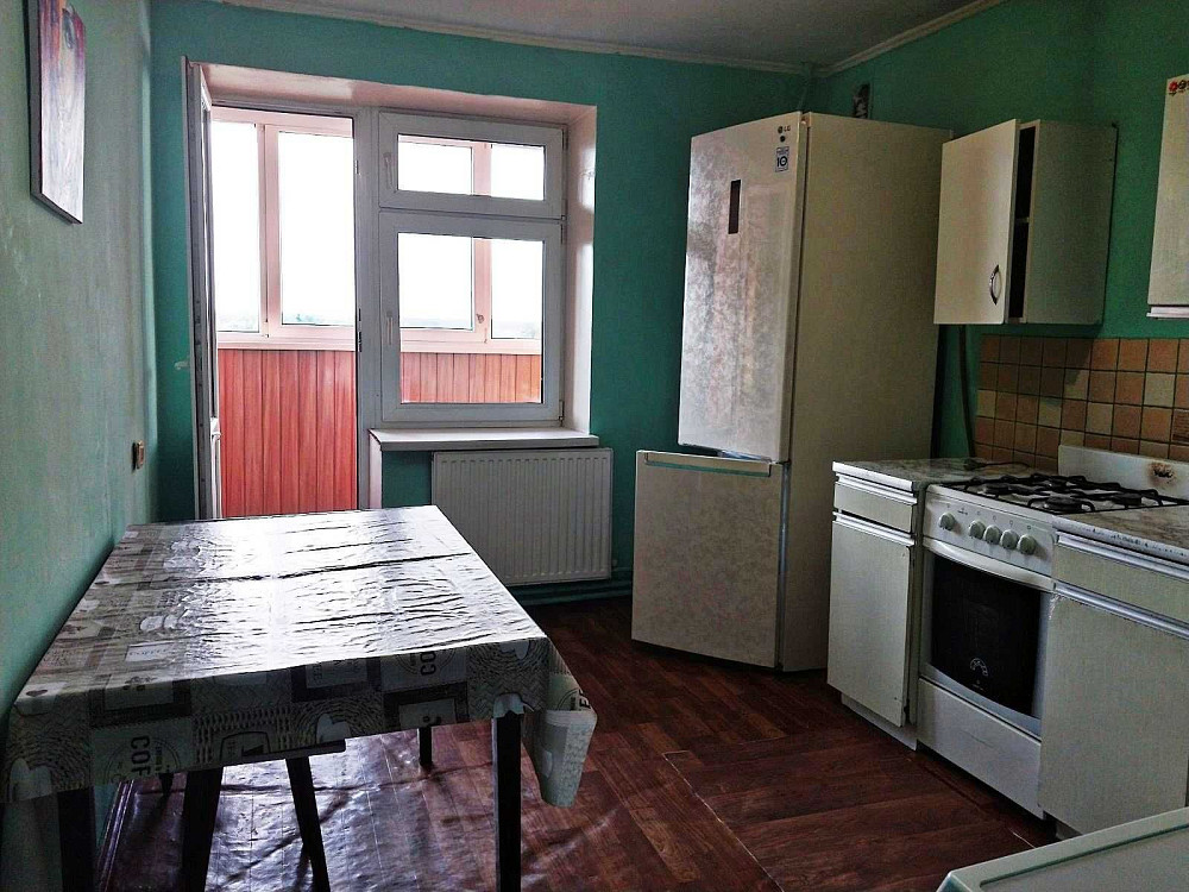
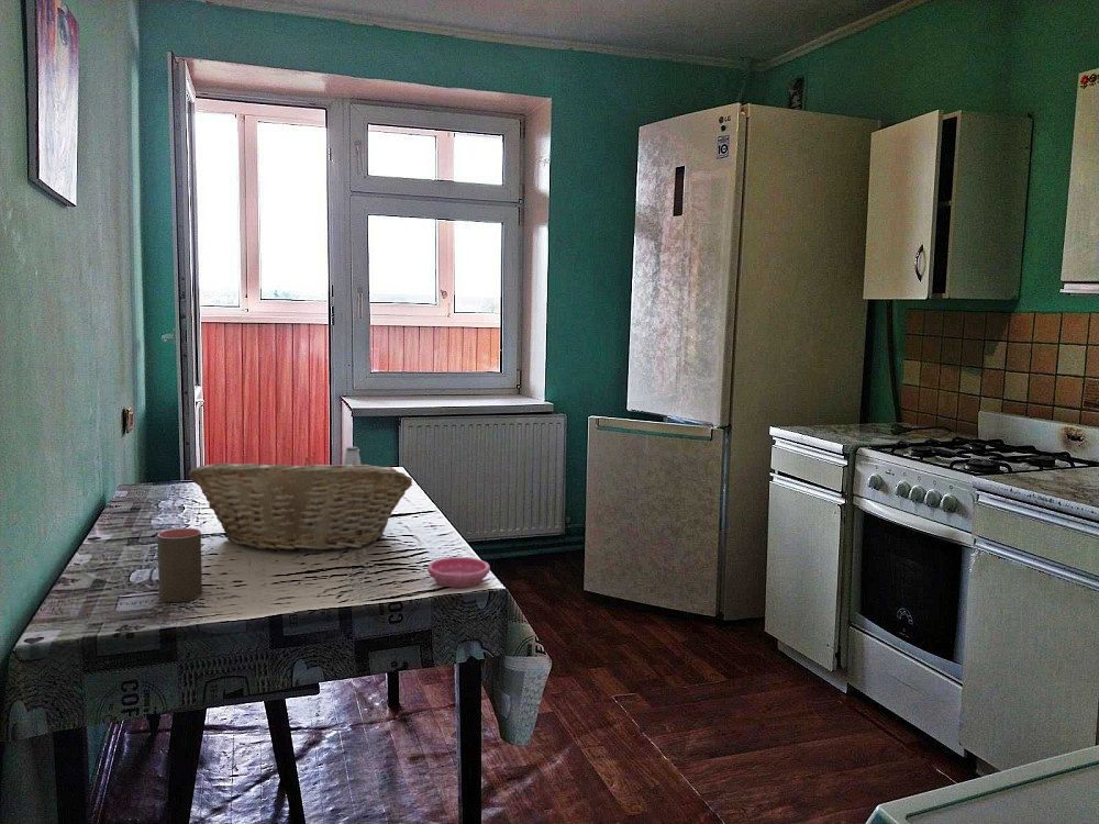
+ fruit basket (303, 494)
+ saucer (458, 572)
+ saltshaker (352, 463)
+ cup (179, 564)
